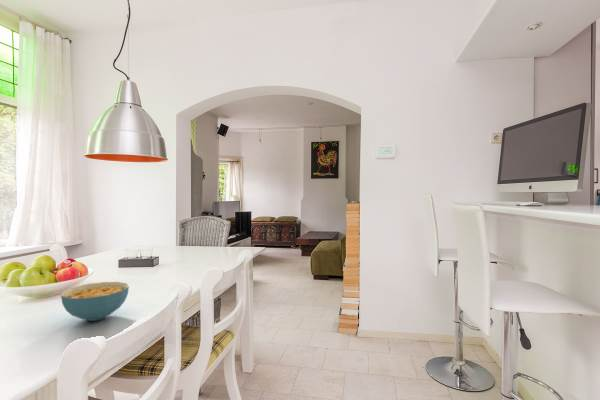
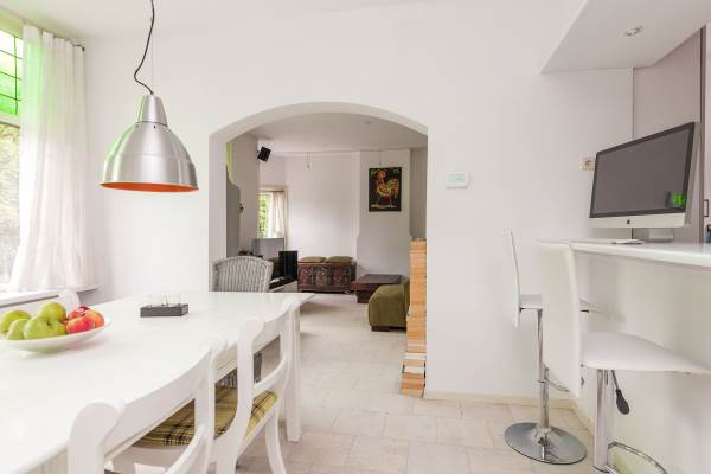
- cereal bowl (96, 303)
